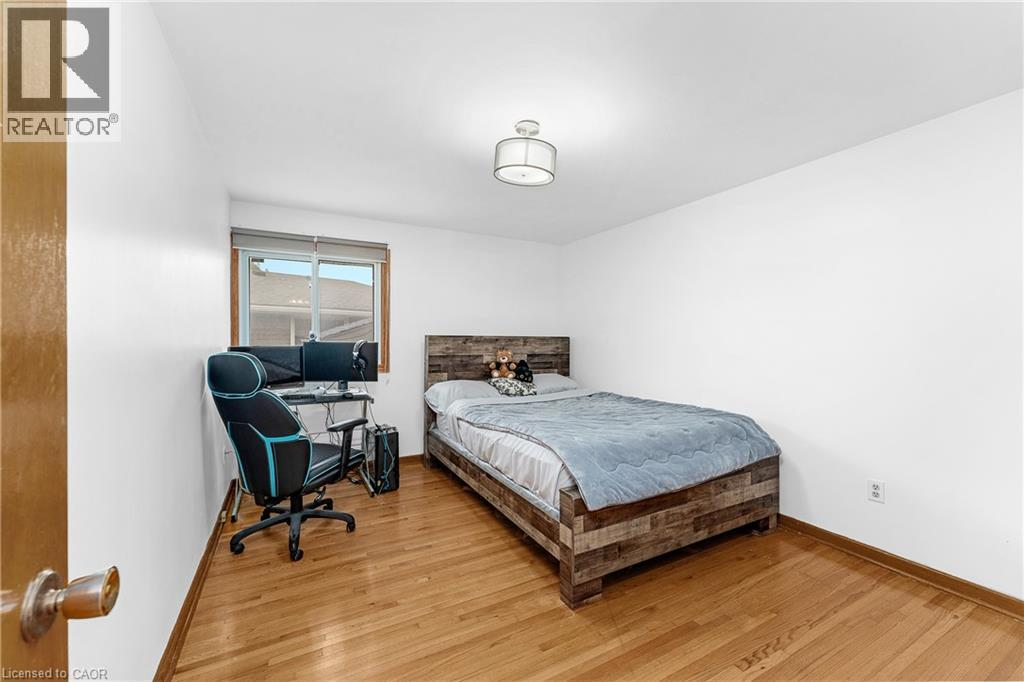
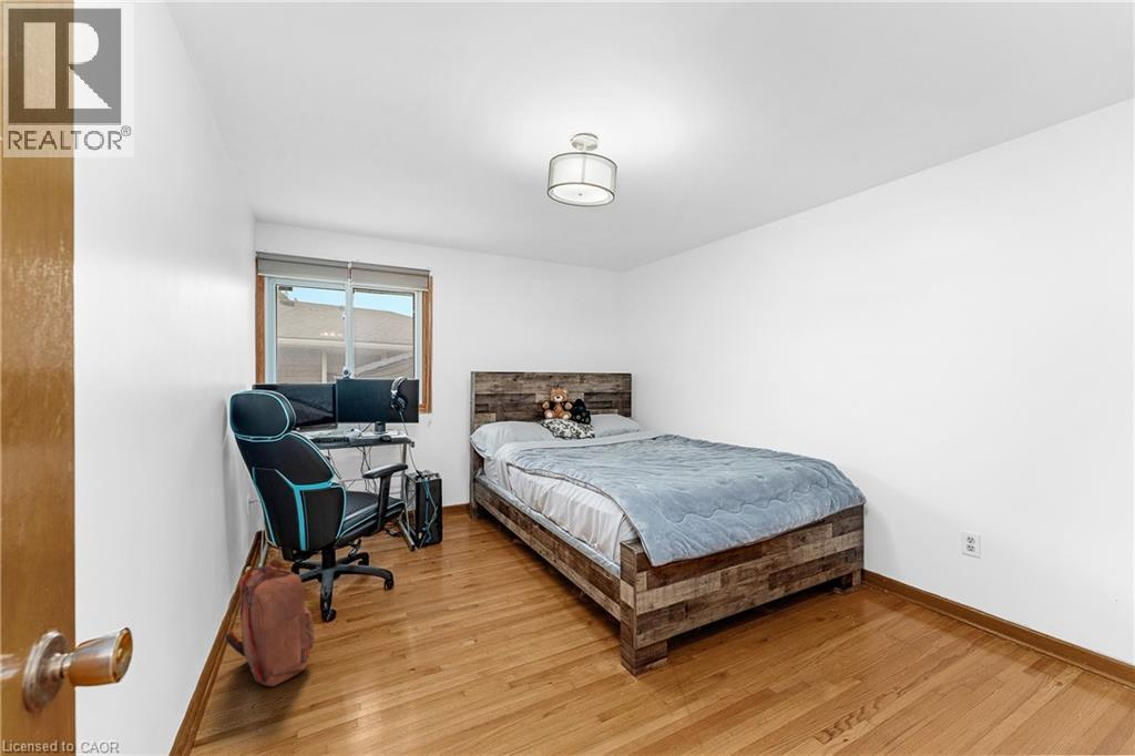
+ backpack (269, 617)
